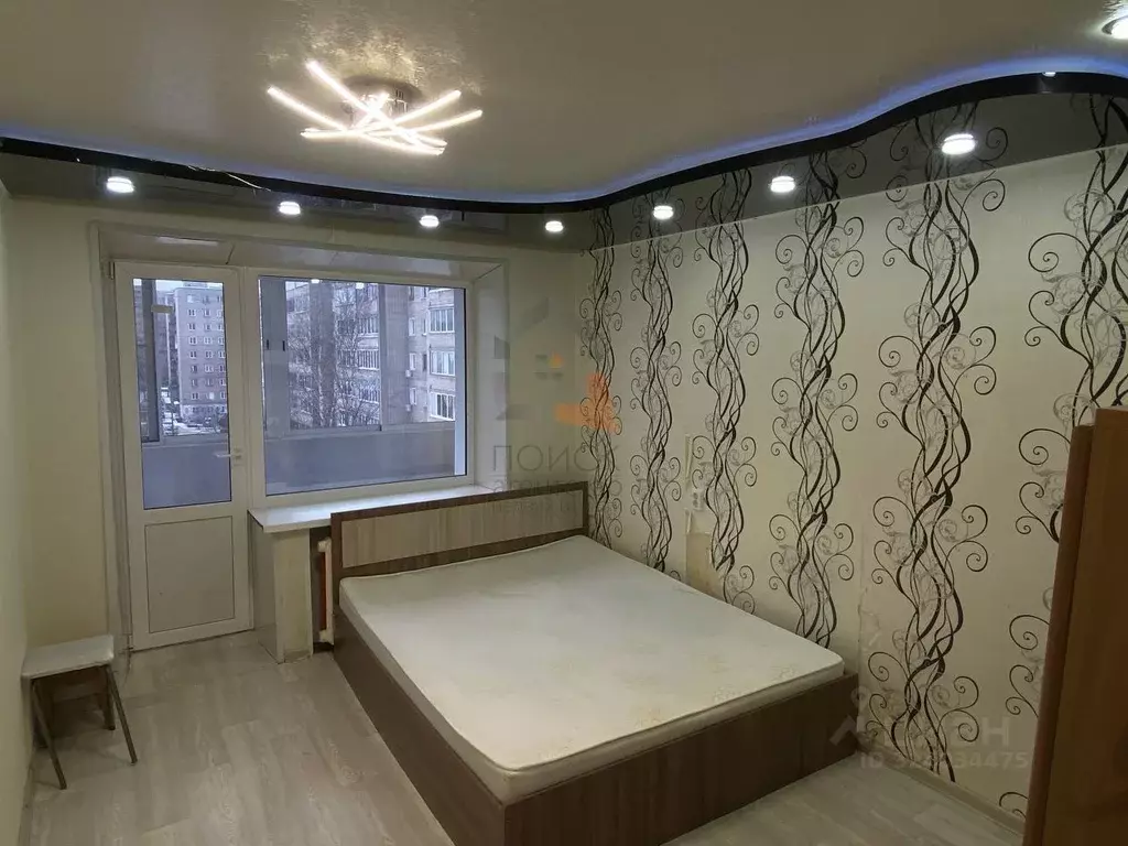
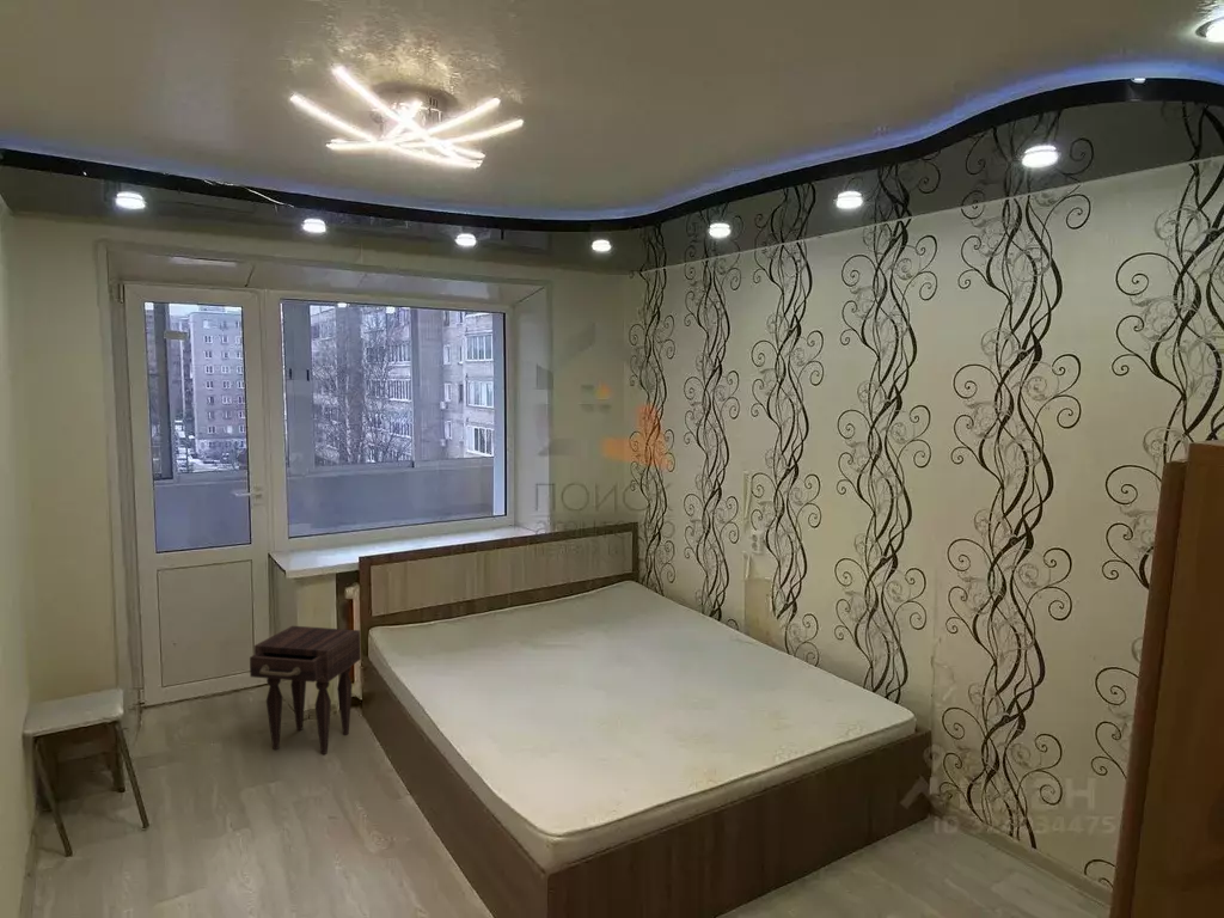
+ nightstand (302, 694)
